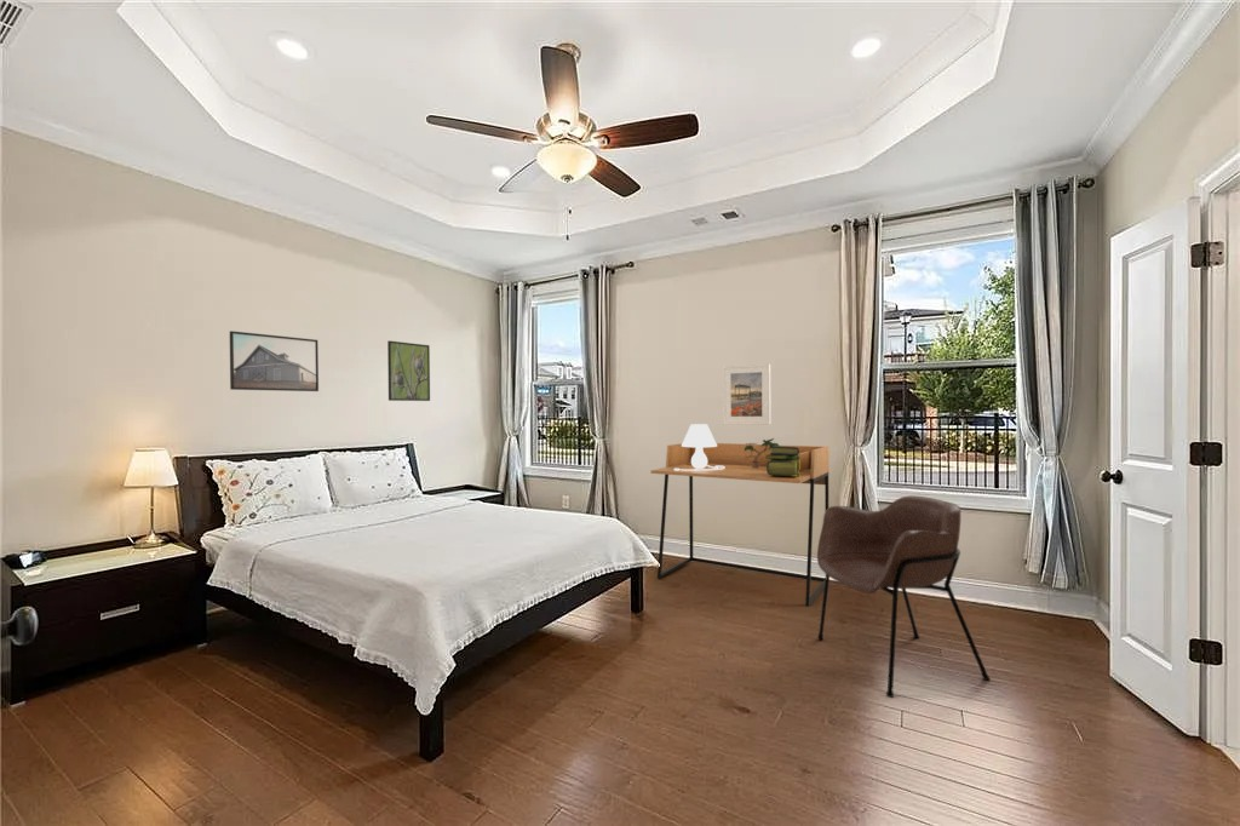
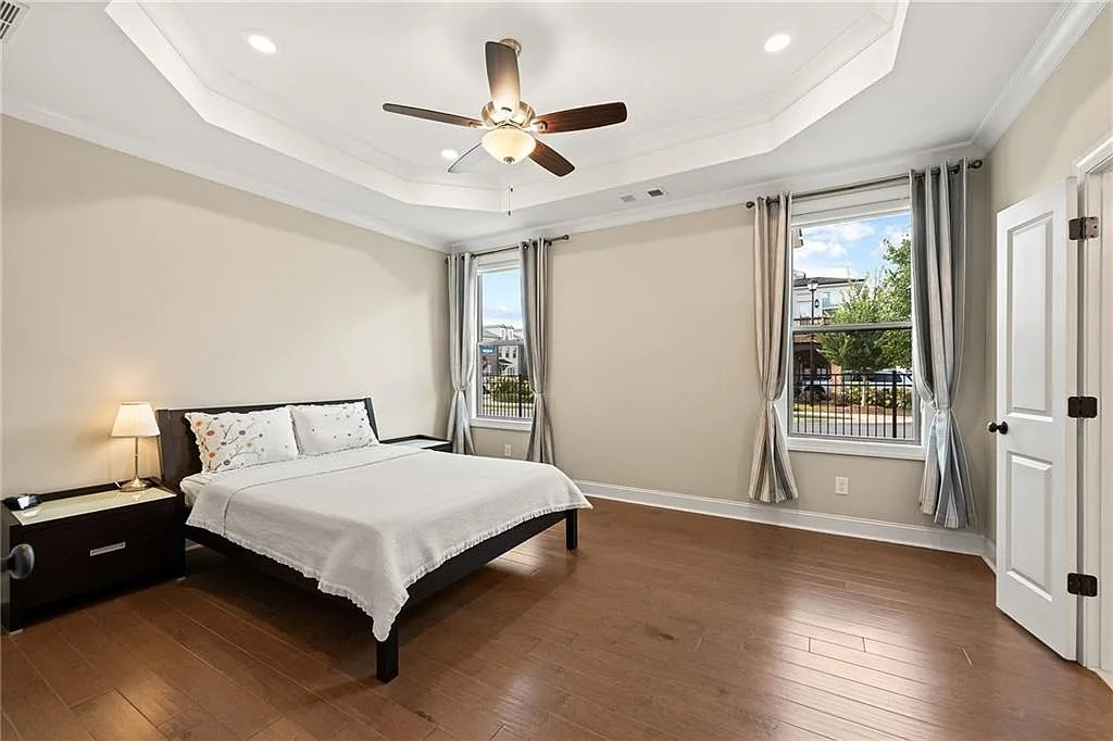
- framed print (409, 372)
- table lamp (698, 446)
- stack of books (782, 459)
- armchair (894, 581)
- desk (739, 478)
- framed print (746, 394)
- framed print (276, 362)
- potted plant (762, 452)
